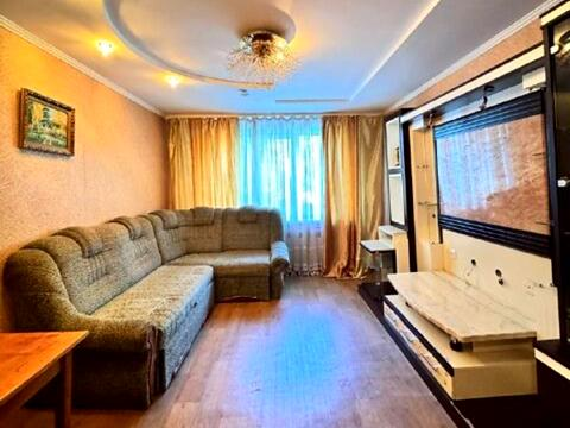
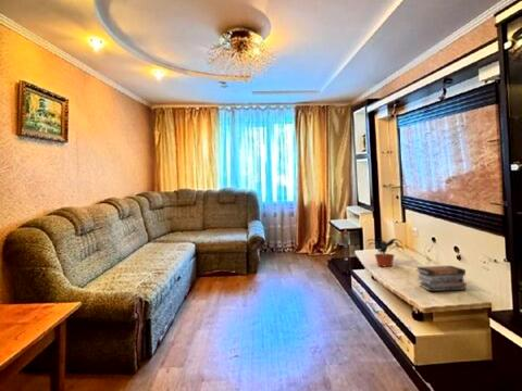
+ potted plant (385, 251)
+ book stack (440, 278)
